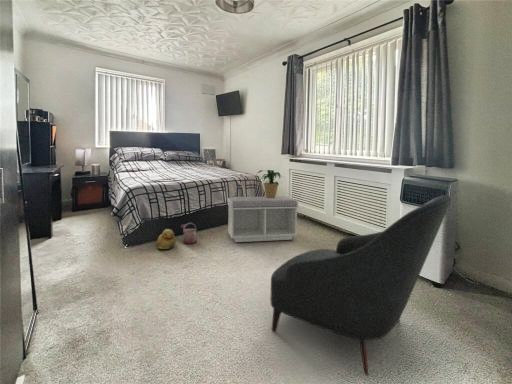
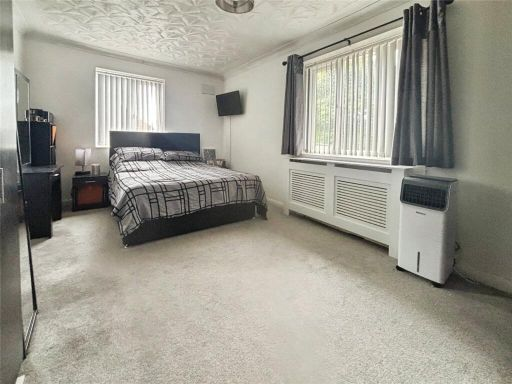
- rubber duck (165, 236)
- bench (261, 217)
- armchair (355, 262)
- potted plant (270, 183)
- watering can (188, 232)
